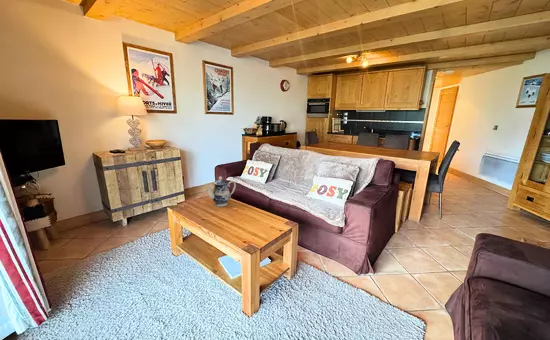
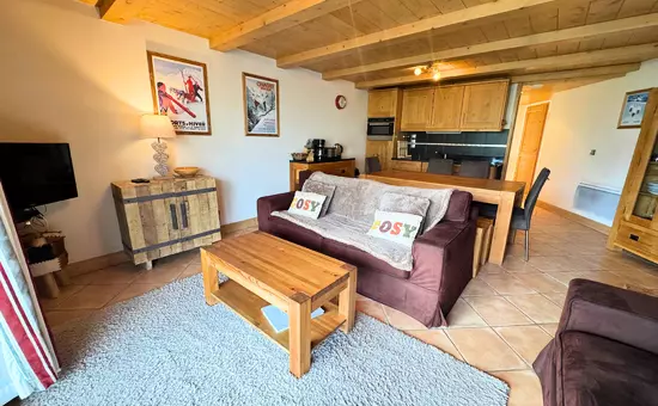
- teapot (221, 190)
